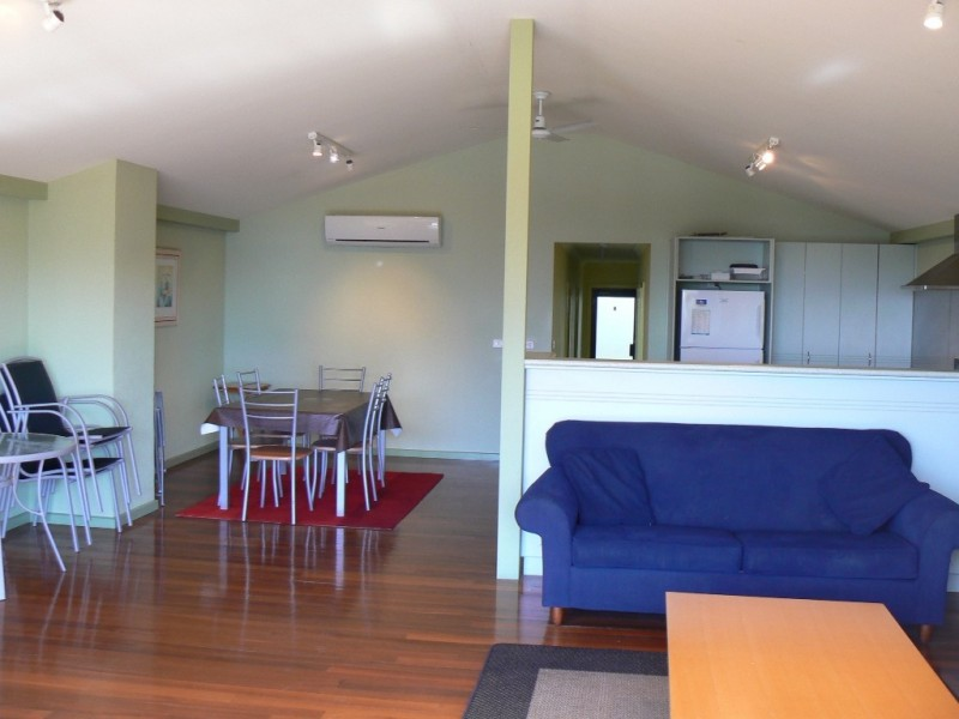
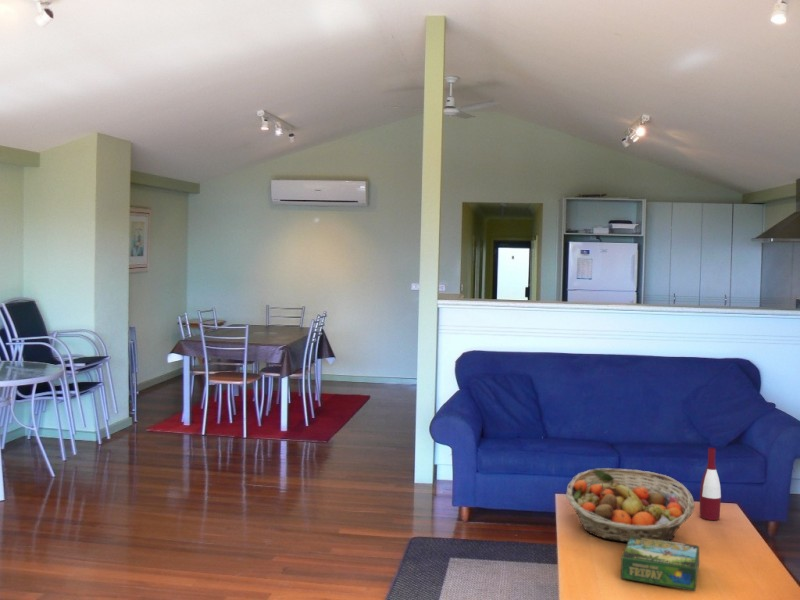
+ board game (660, 561)
+ alcohol (710, 482)
+ fruit basket (628, 505)
